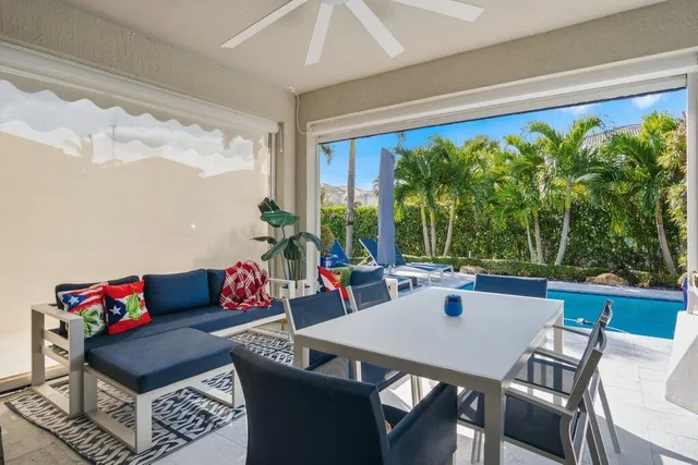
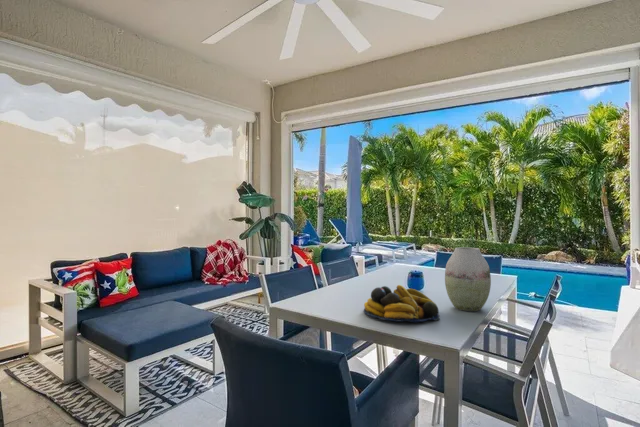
+ vase (467, 278)
+ fruit bowl (400, 299)
